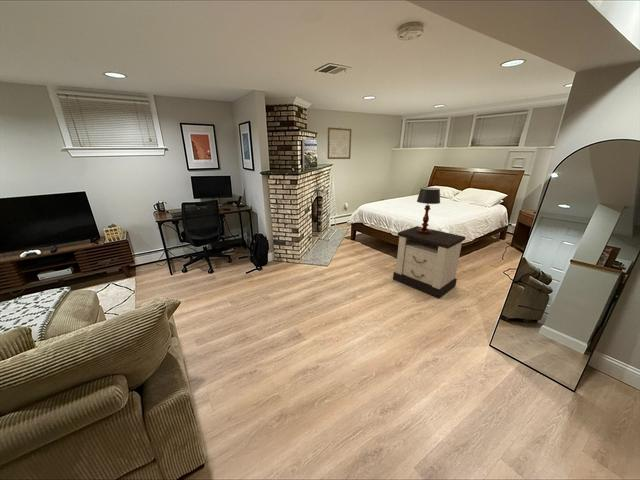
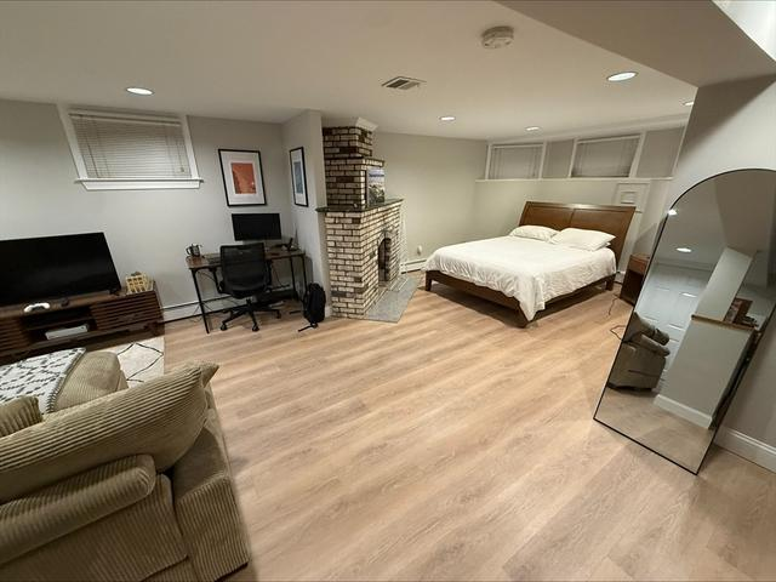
- nightstand (426, 259)
- table lamp (427, 211)
- wall art (340, 142)
